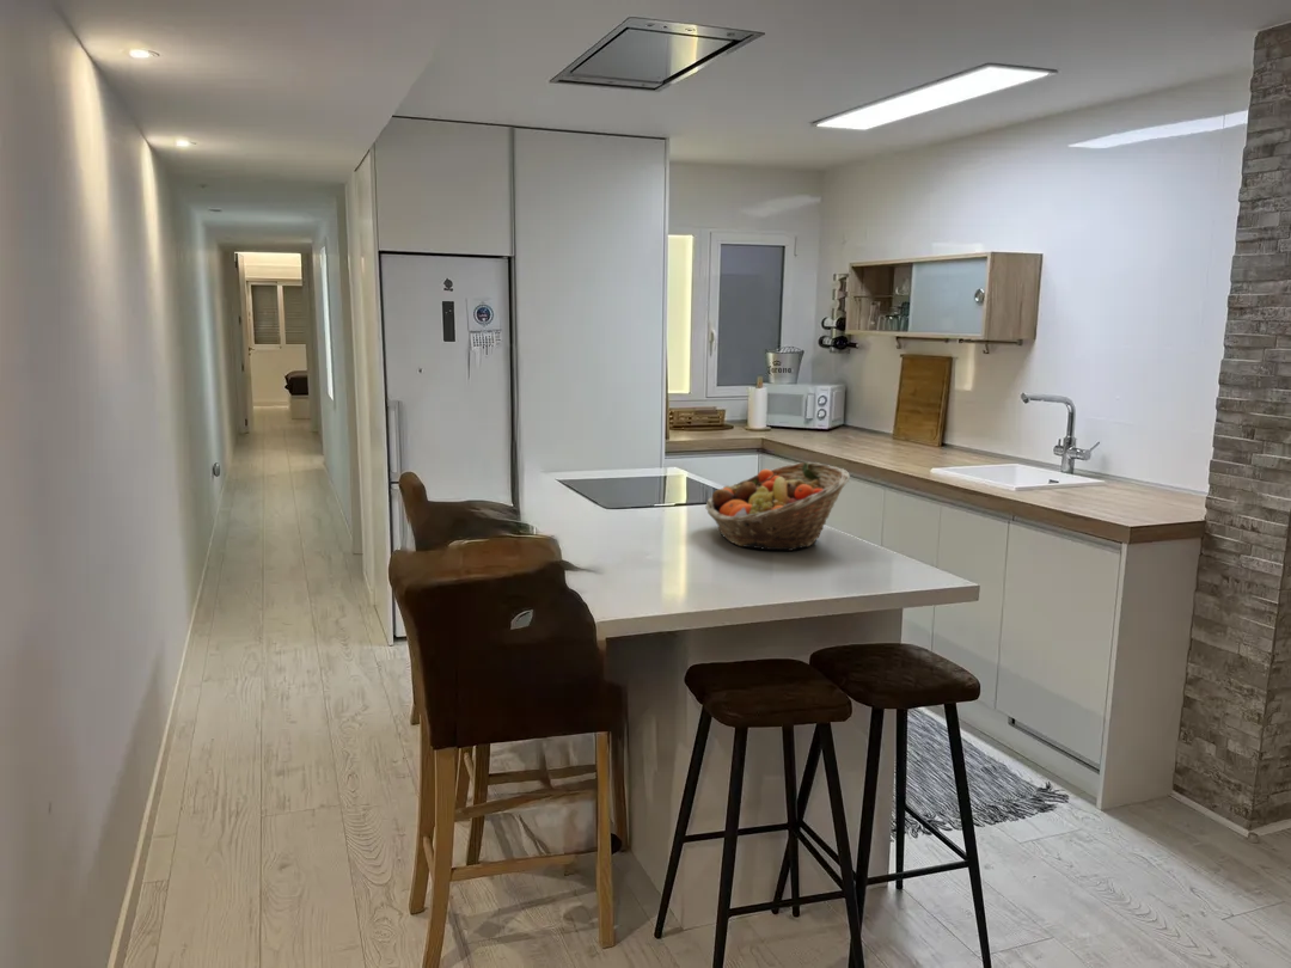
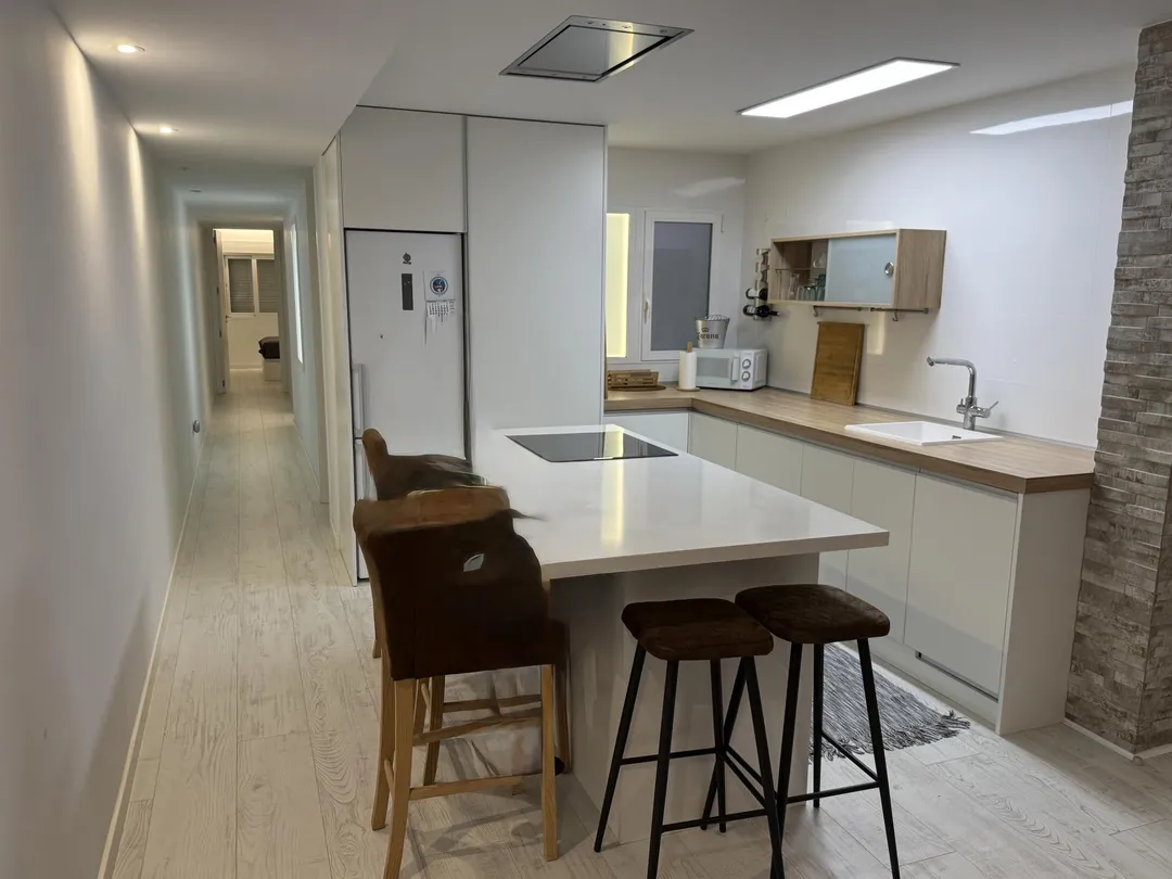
- fruit basket (776, 503)
